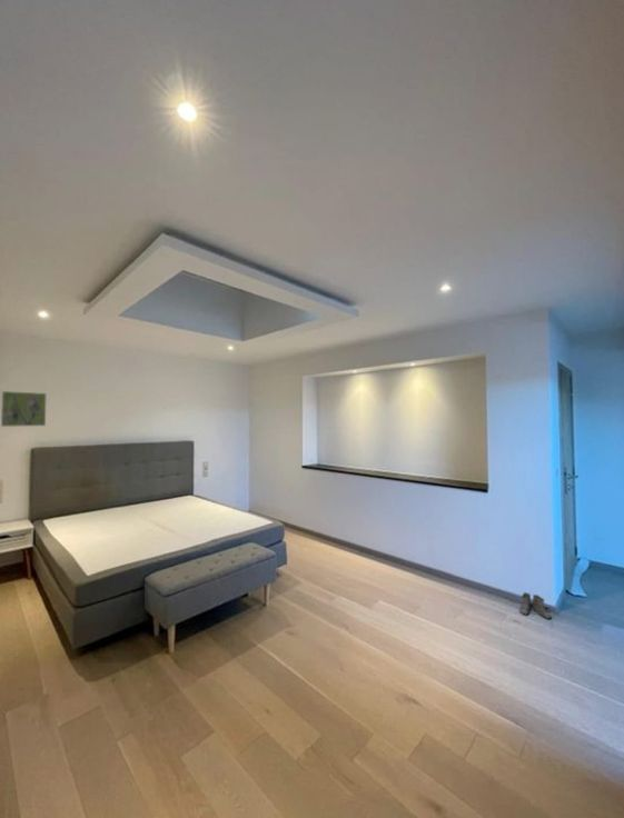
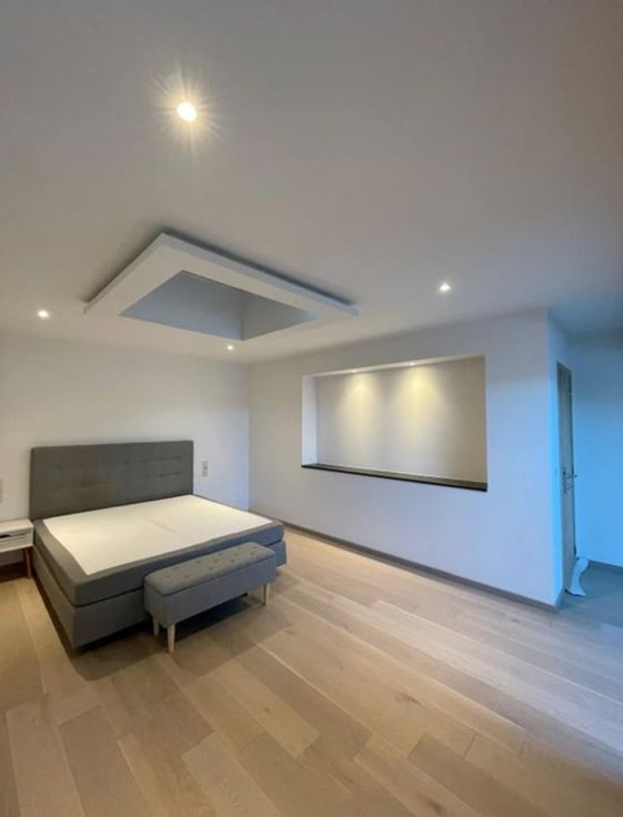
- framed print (23, 409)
- boots (532, 605)
